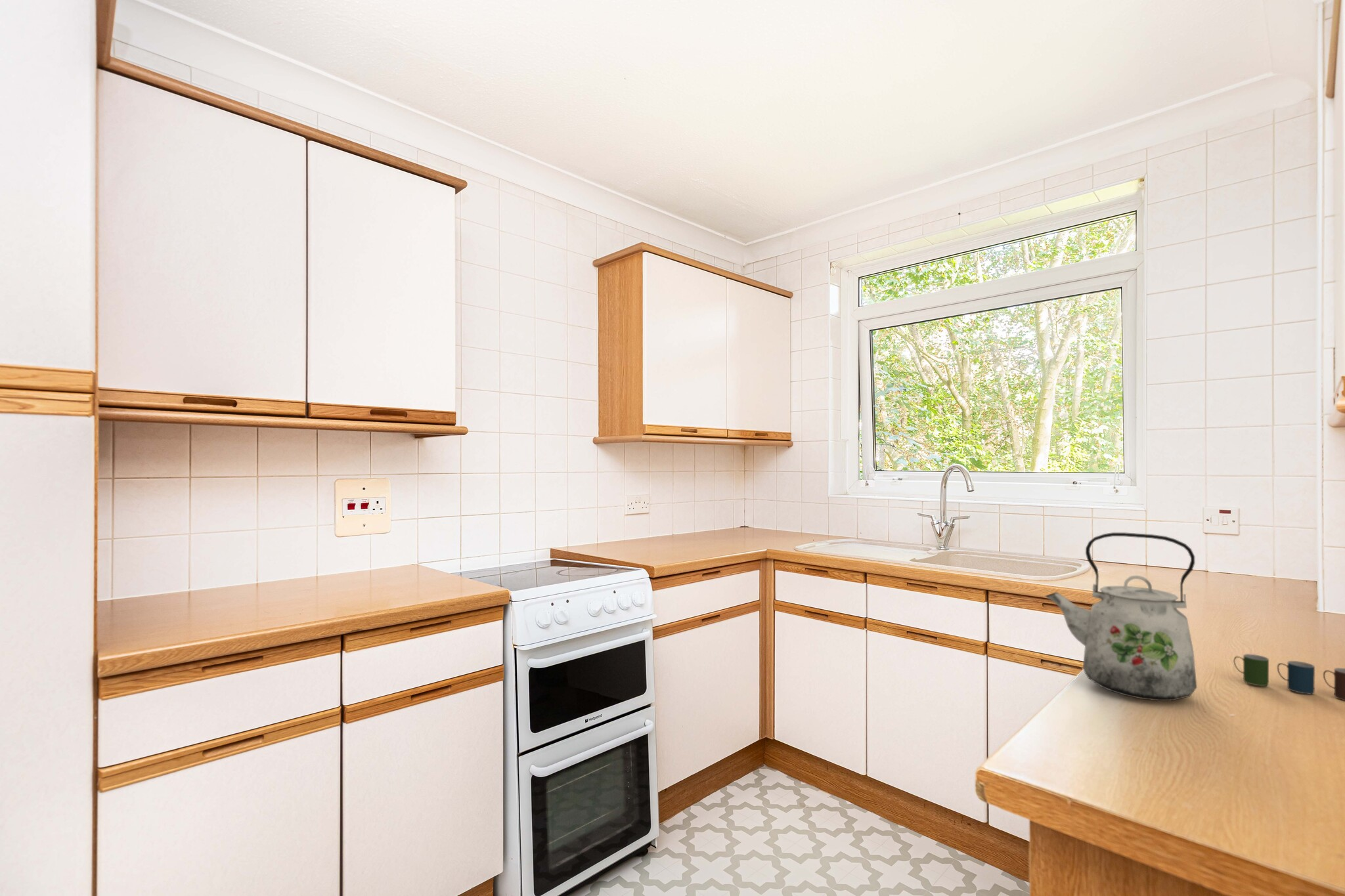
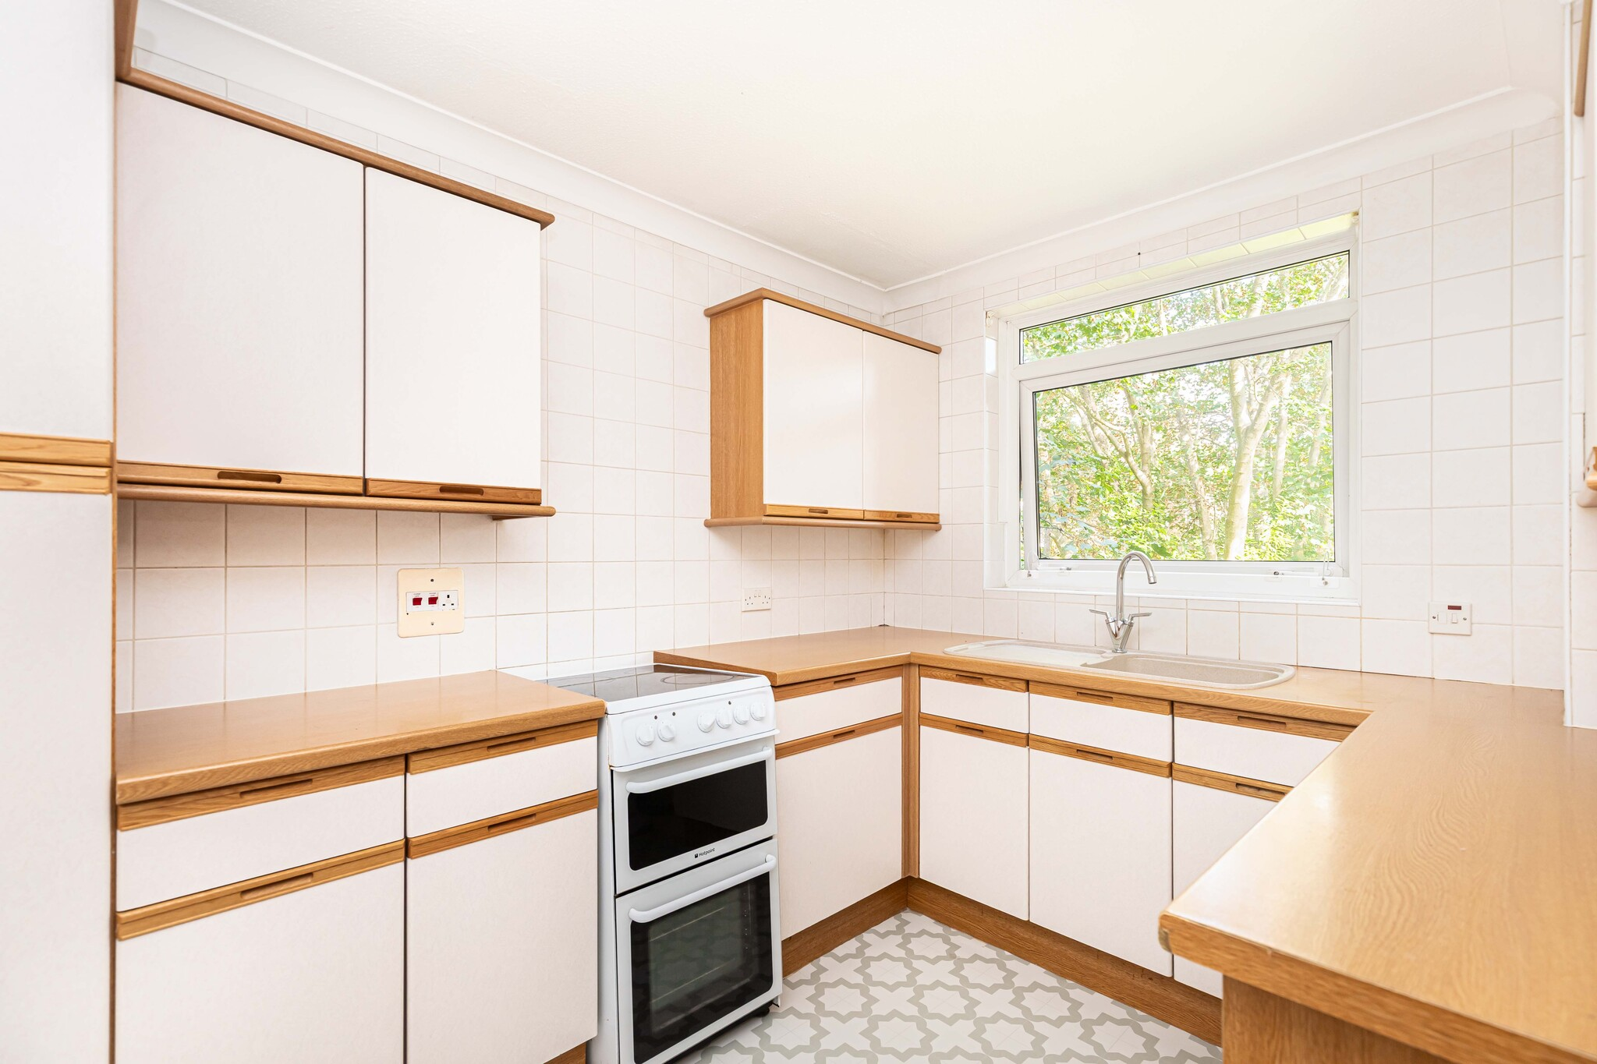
- kettle (1116, 609)
- cup (1295, 668)
